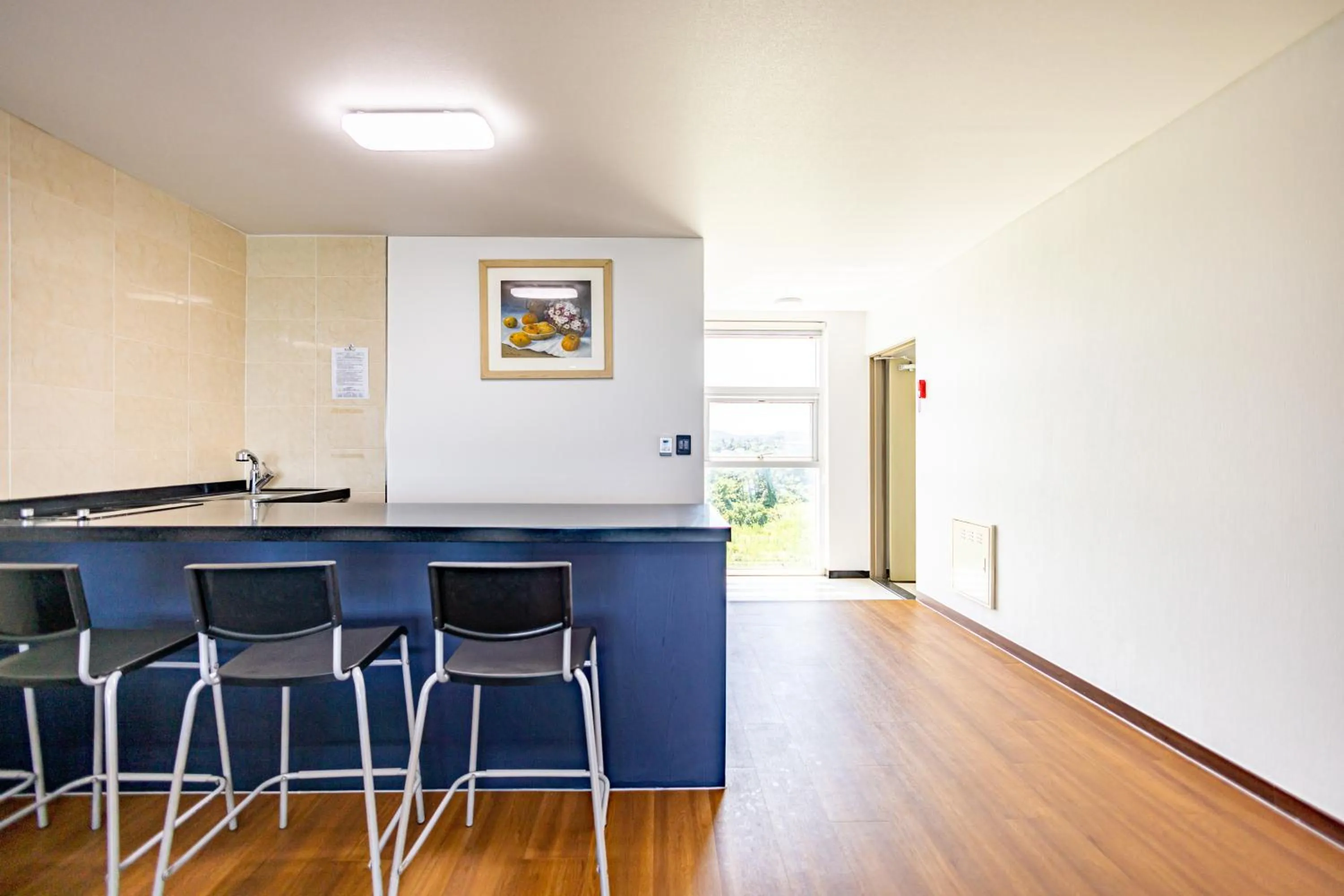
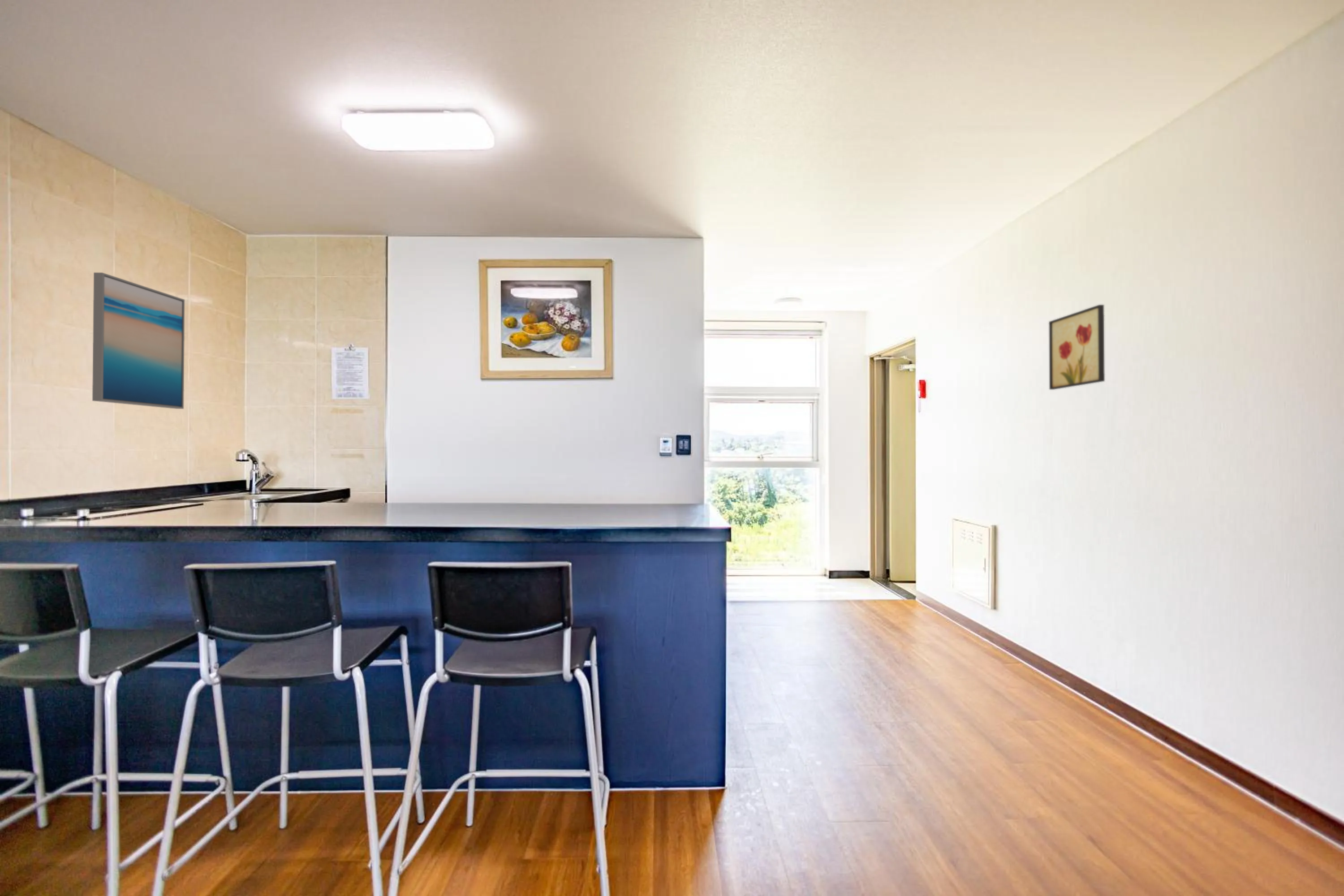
+ wall art (1077, 349)
+ wall art (142, 346)
